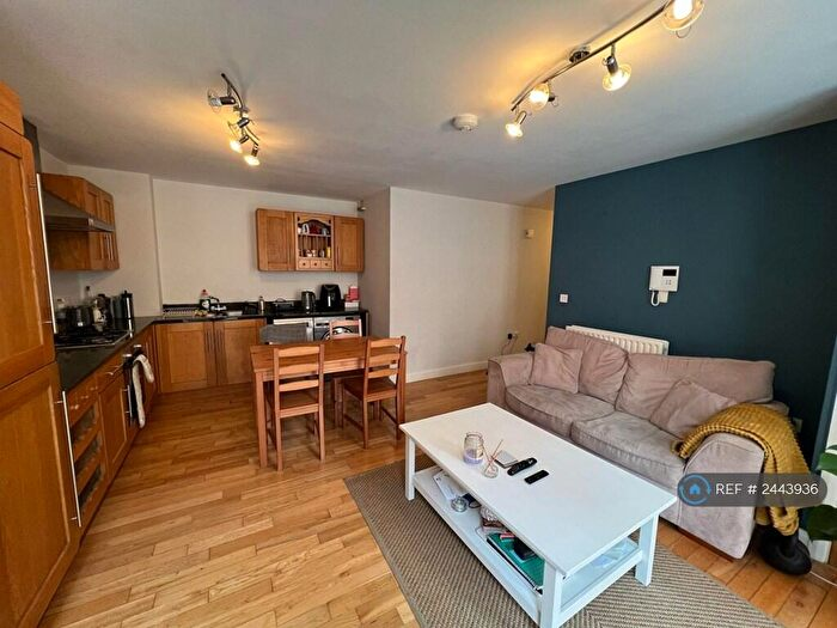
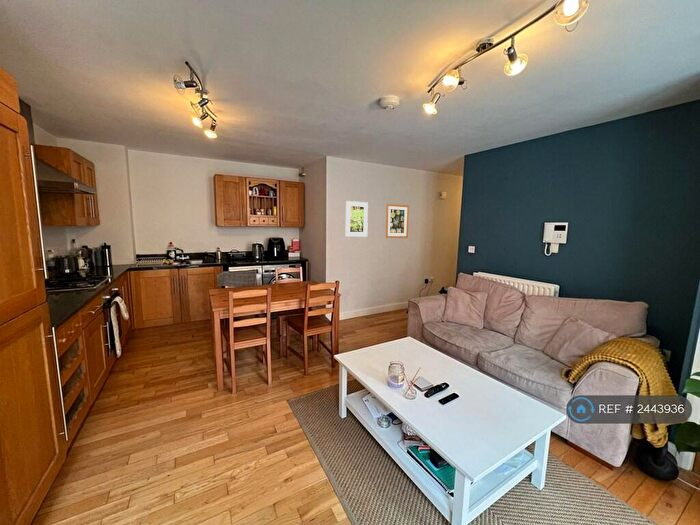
+ wall art (397, 221)
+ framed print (356, 219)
